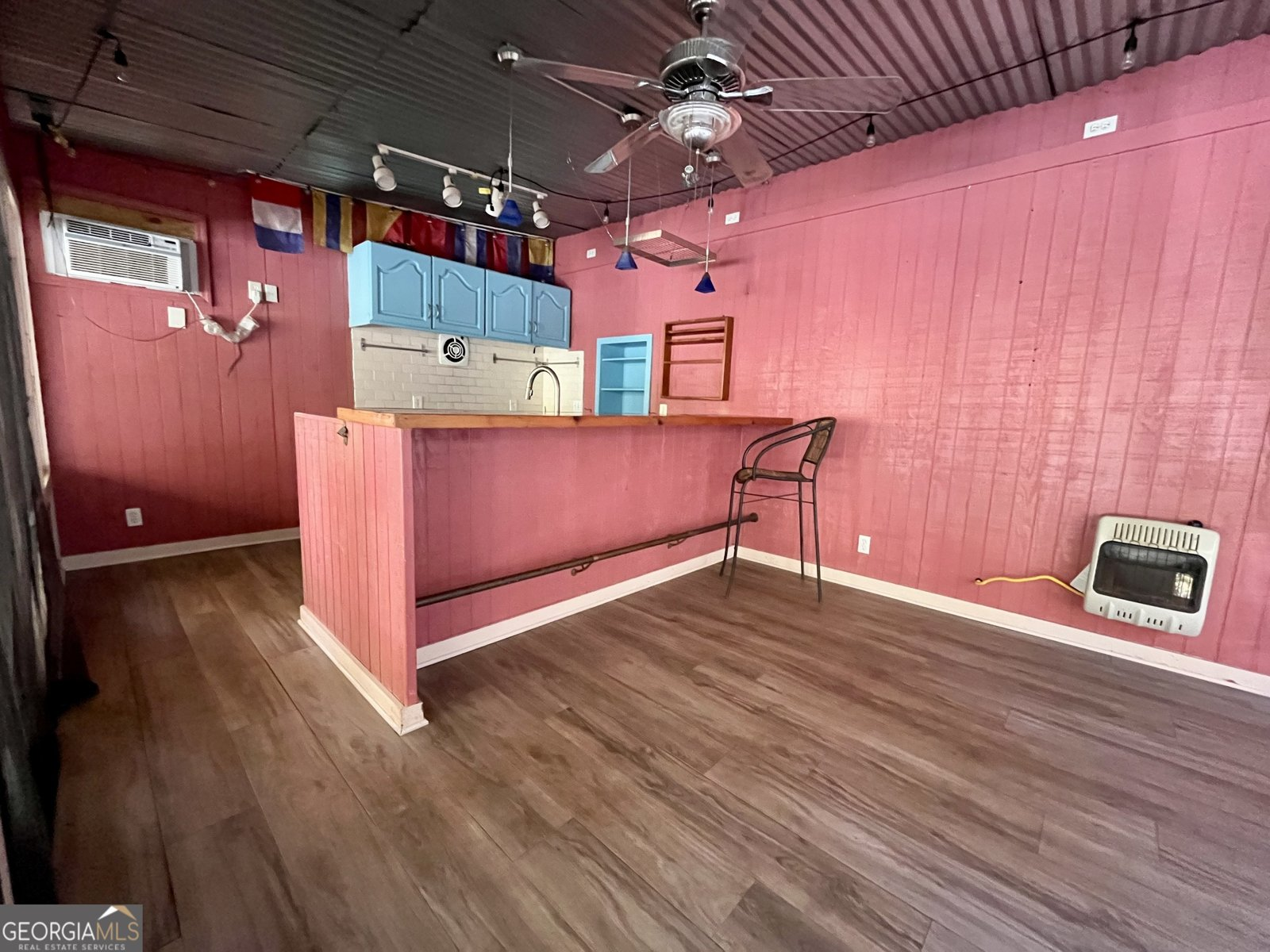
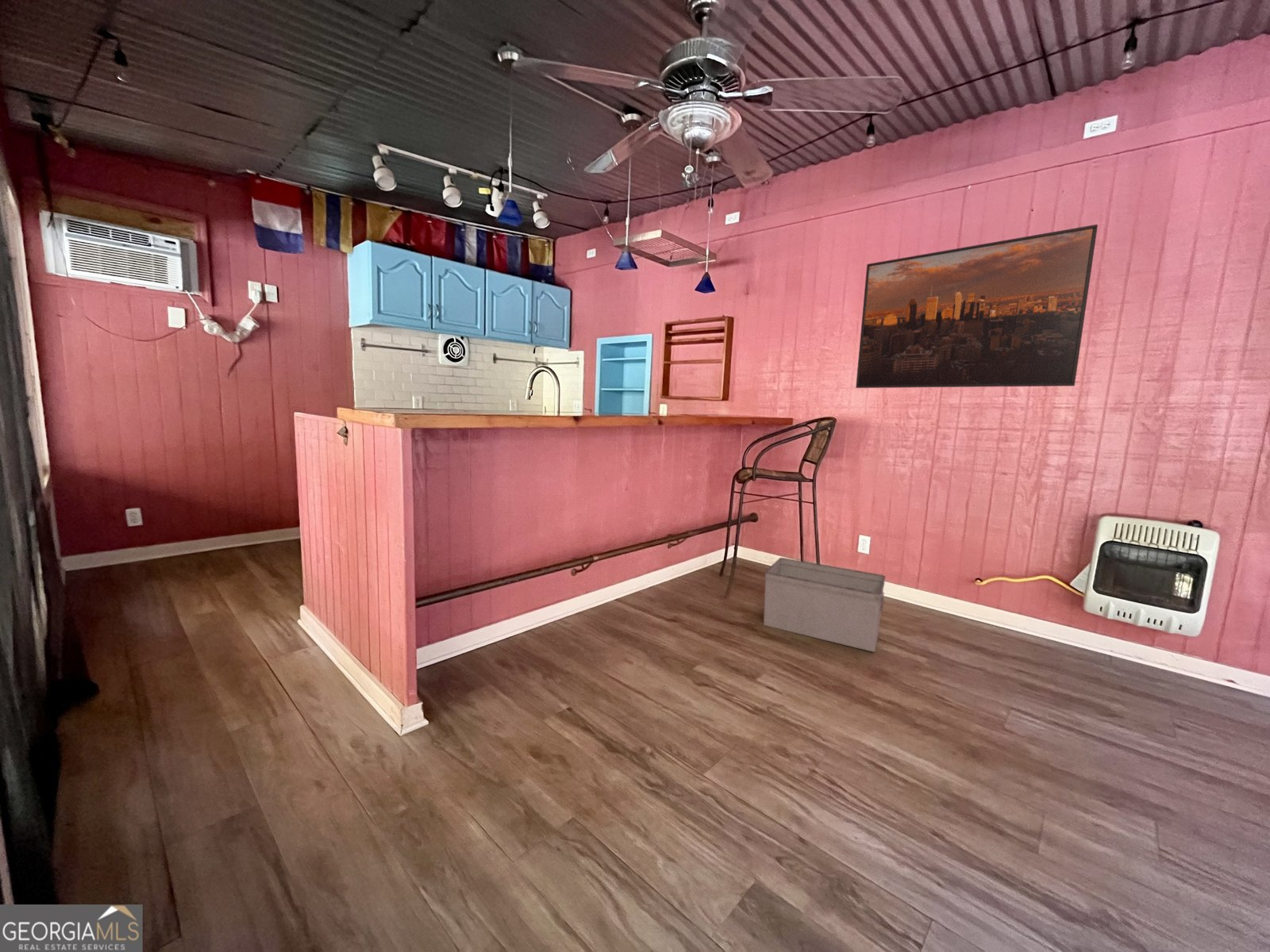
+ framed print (959, 318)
+ storage bin (822, 601)
